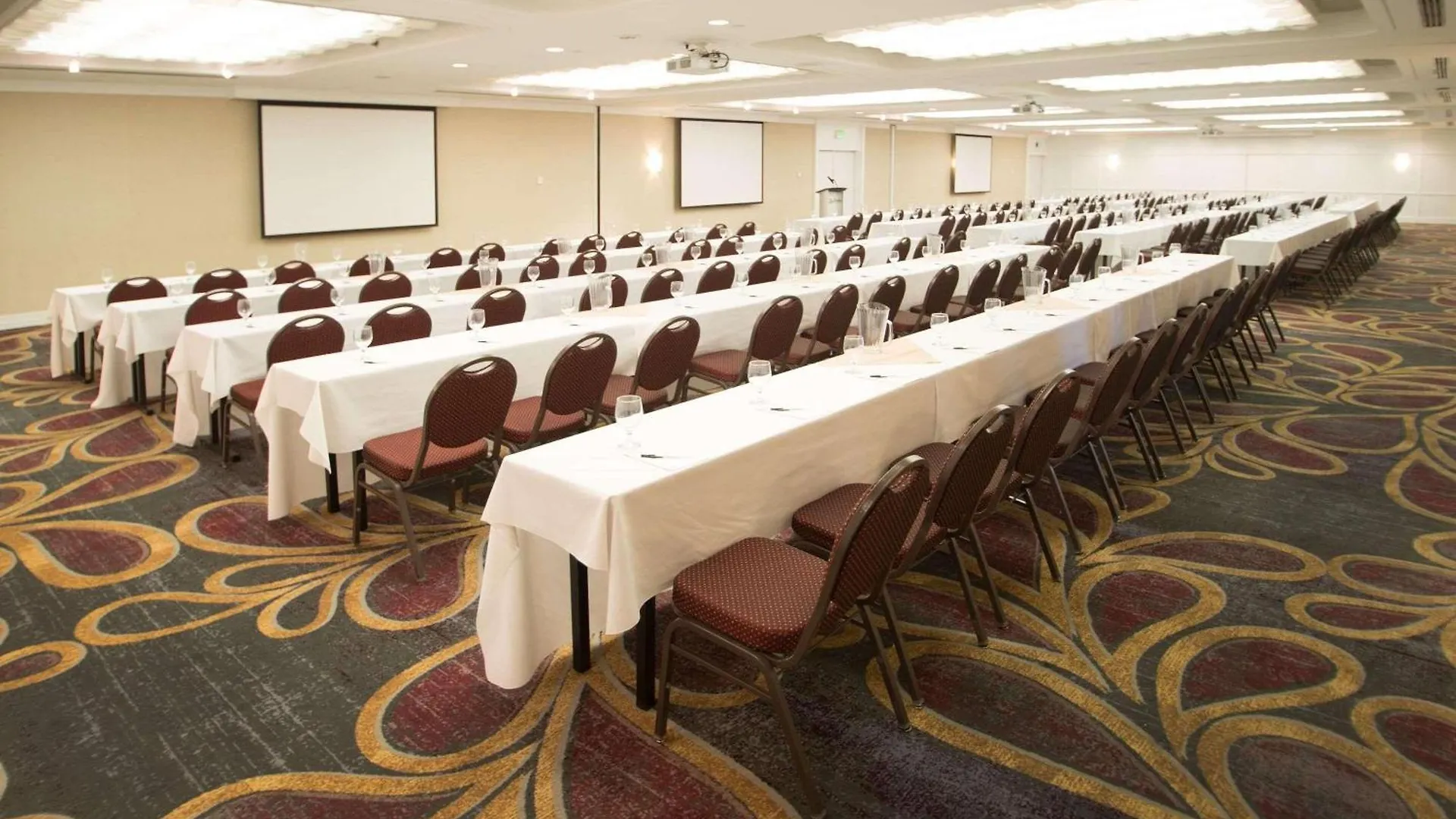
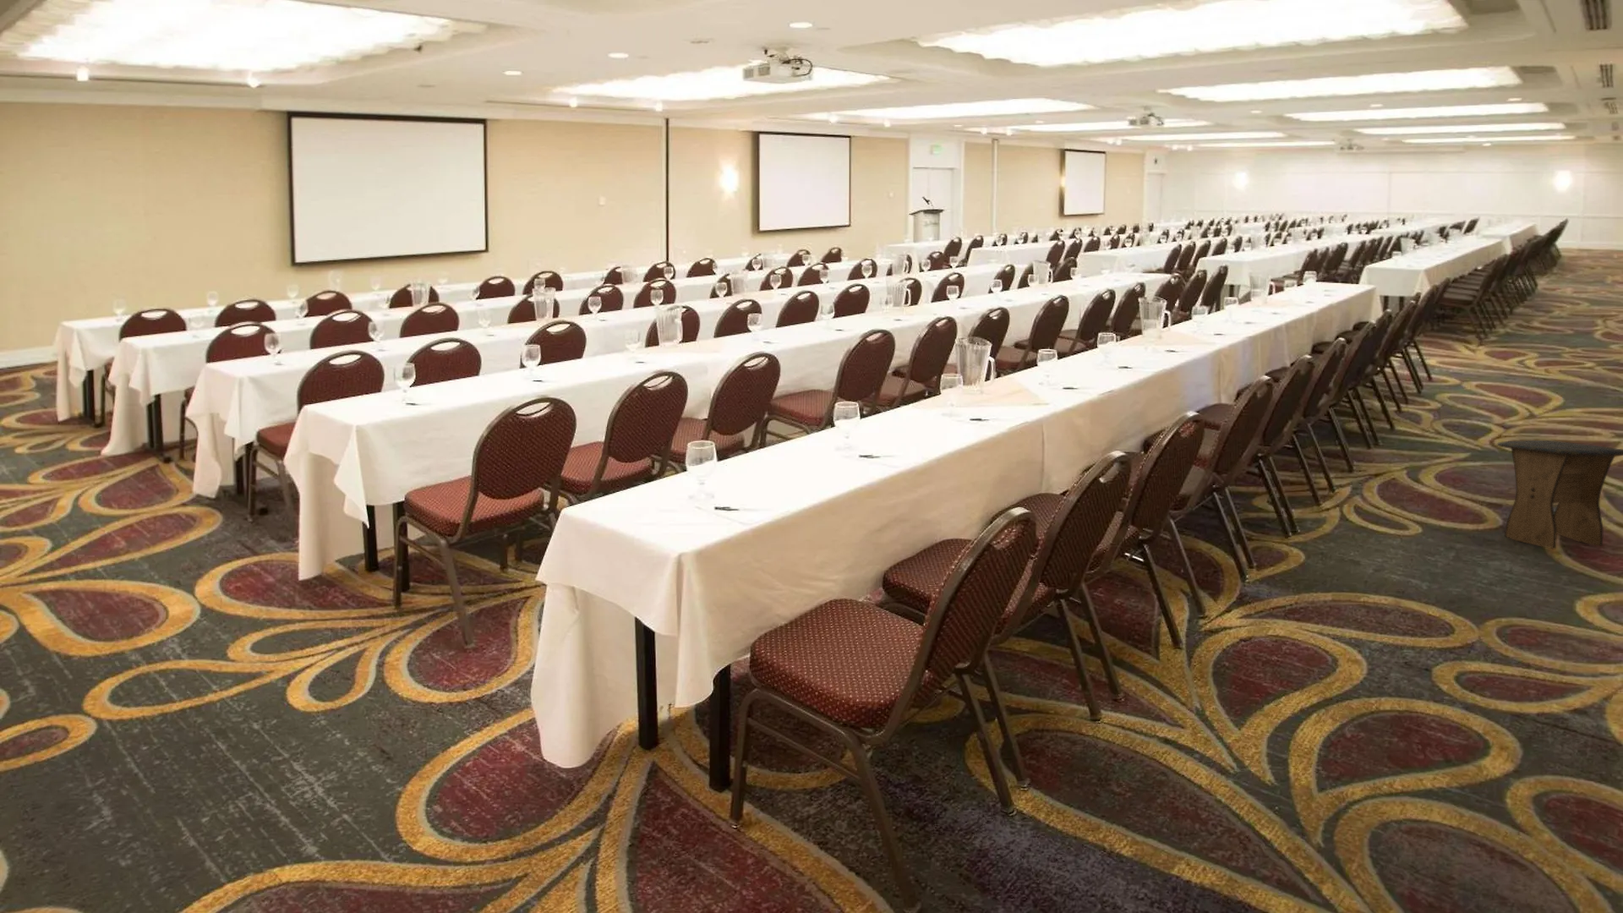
+ stool (1555, 494)
